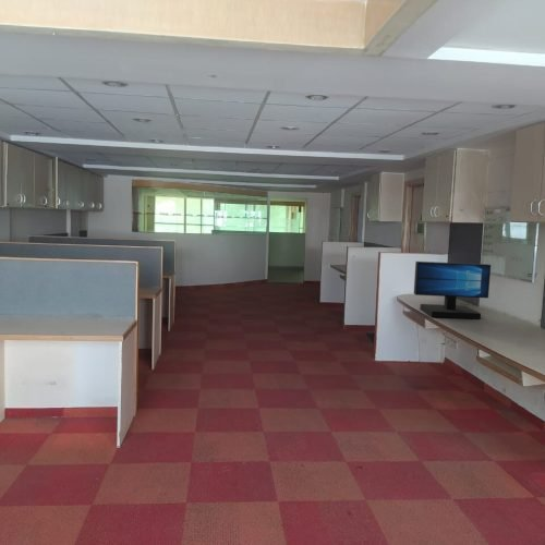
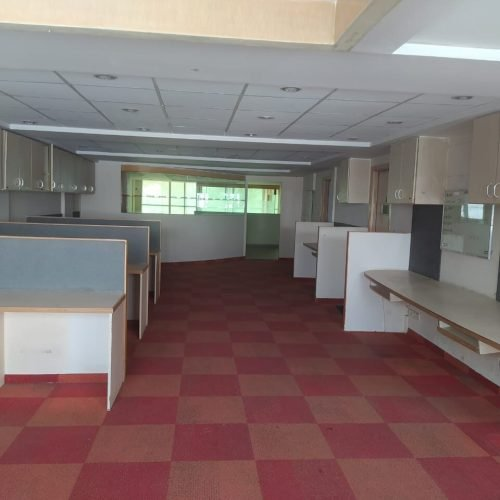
- monitor (450, 288)
